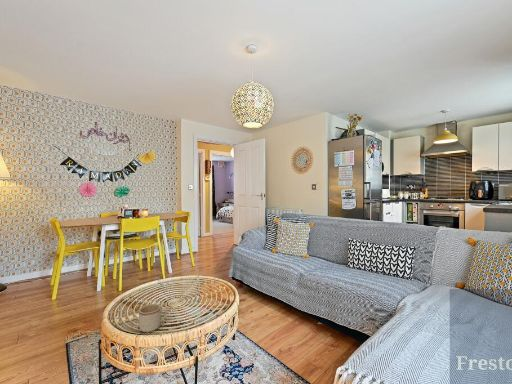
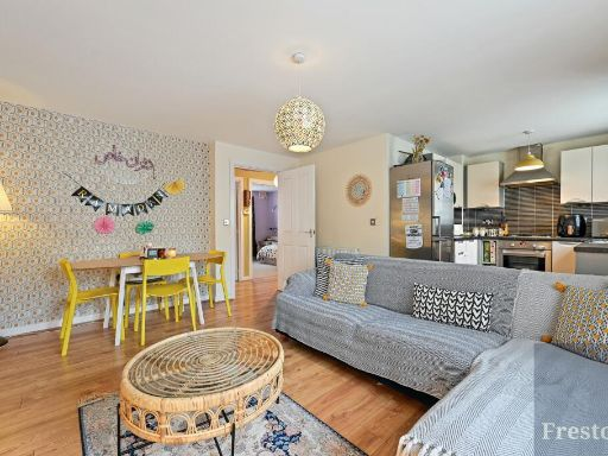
- mug (153, 317)
